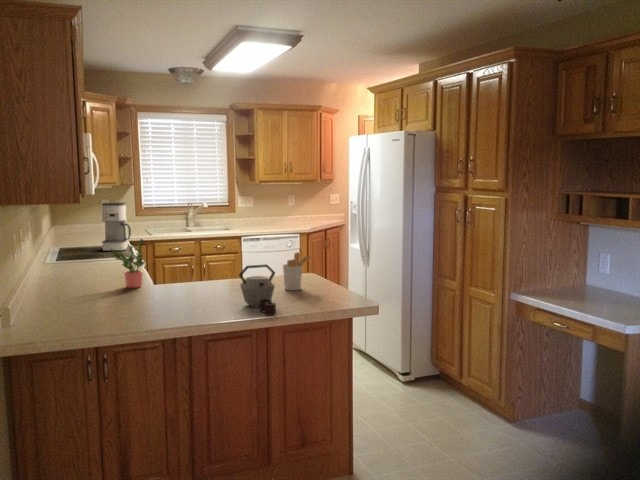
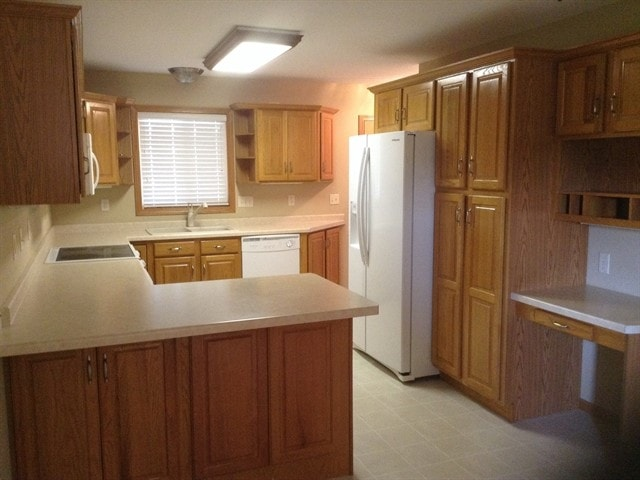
- potted plant (129, 264)
- kettle (262, 288)
- coffee maker (116, 226)
- utensil holder (297, 271)
